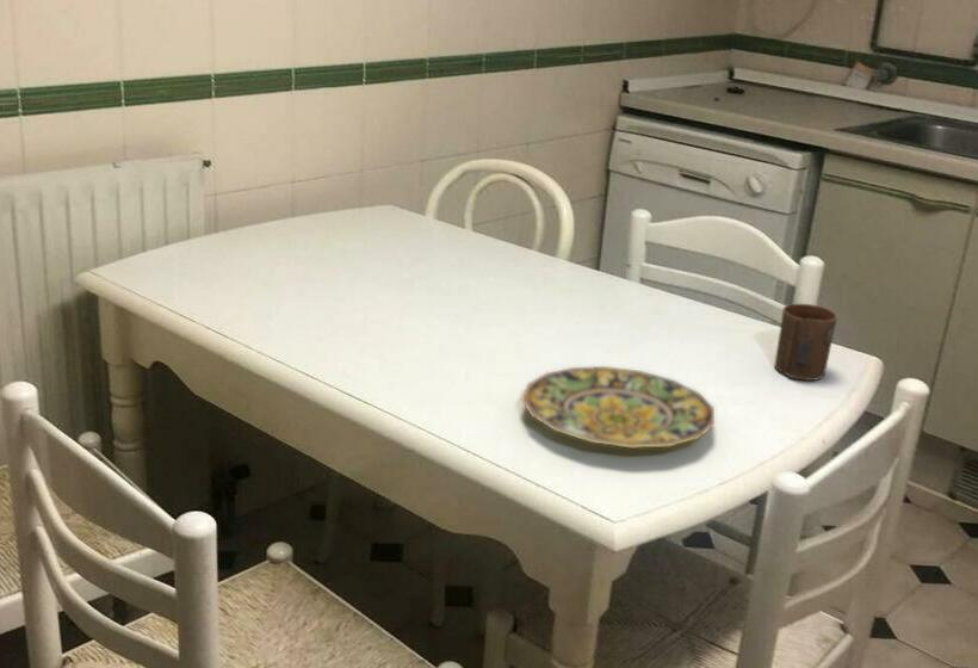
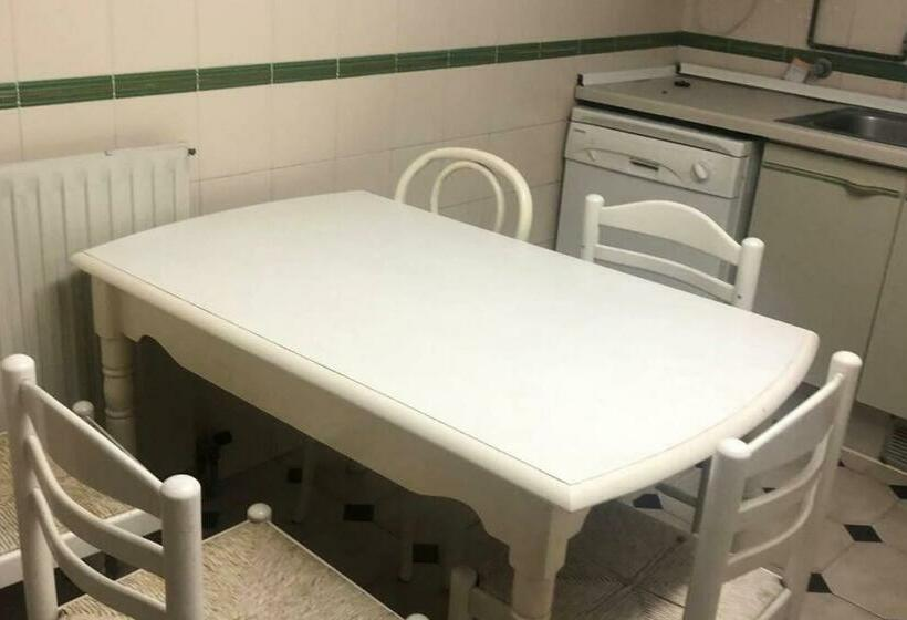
- cup (804, 341)
- plate (617, 412)
